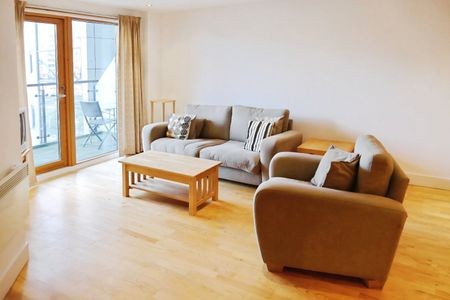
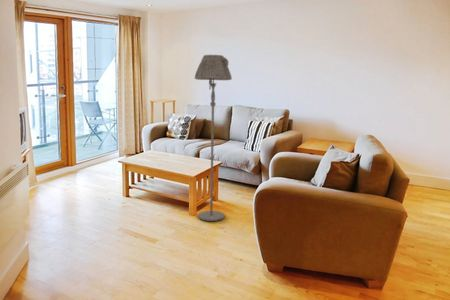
+ floor lamp (212, 138)
